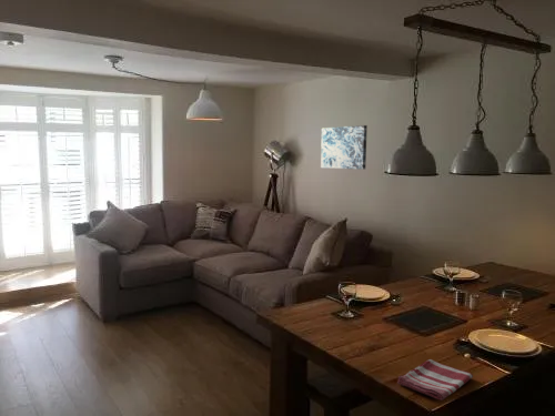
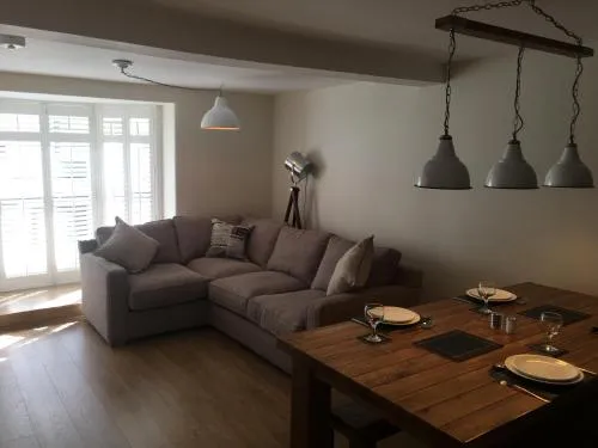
- dish towel (435, 377)
- wall art (342, 148)
